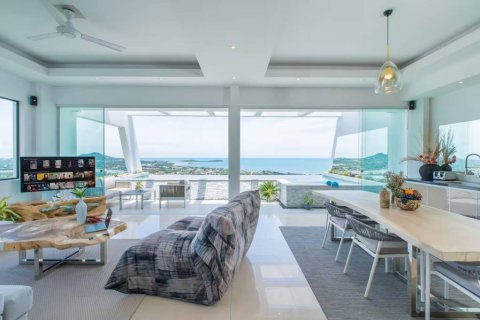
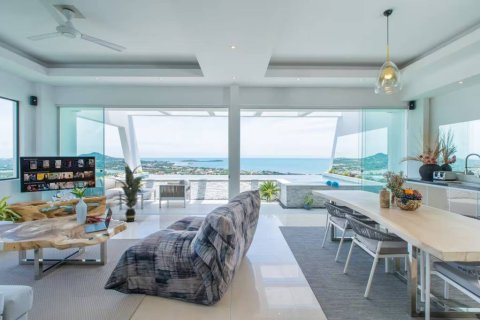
+ indoor plant (129, 191)
